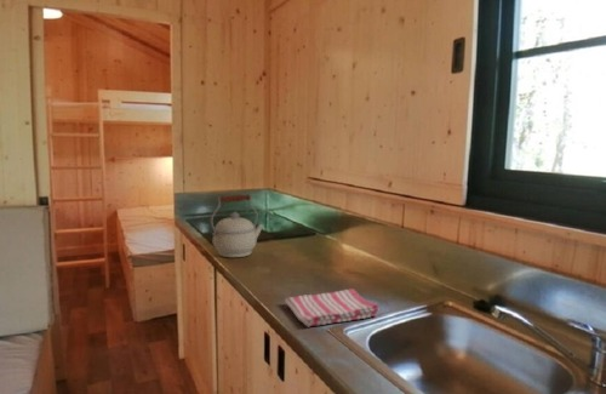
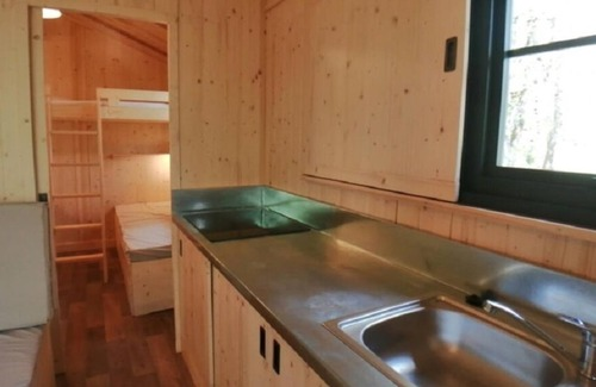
- kettle (238, 223)
- dish towel (330, 304)
